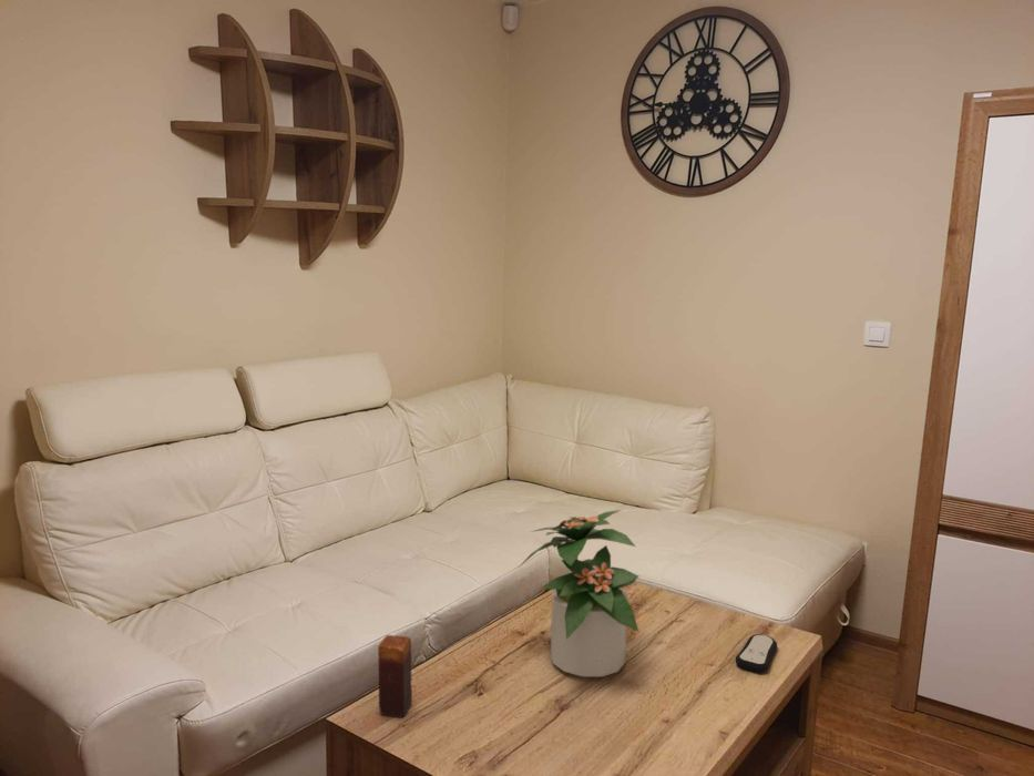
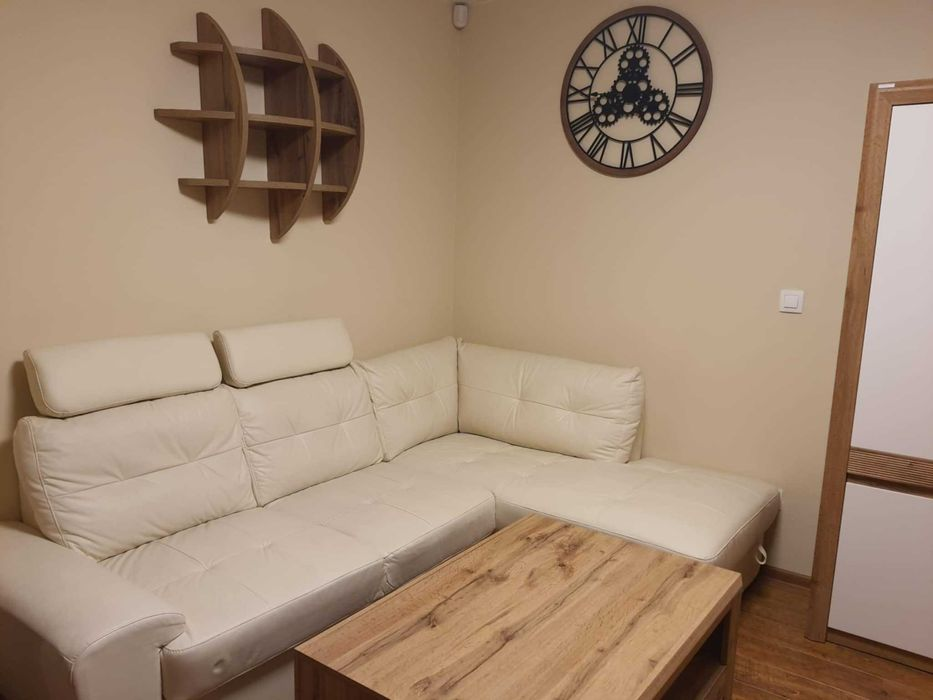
- remote control (757, 651)
- potted plant (582, 586)
- candle (395, 674)
